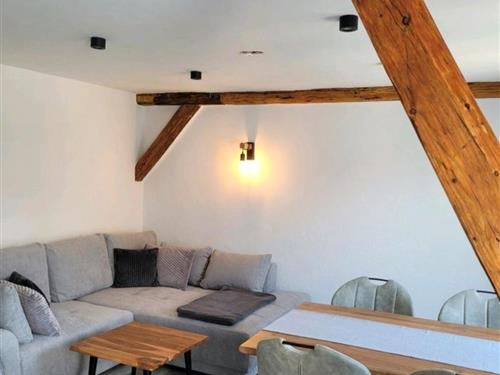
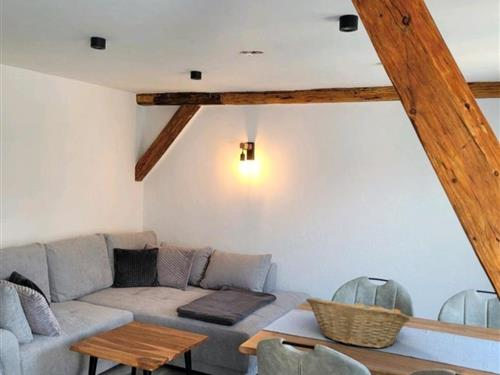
+ fruit basket (356, 316)
